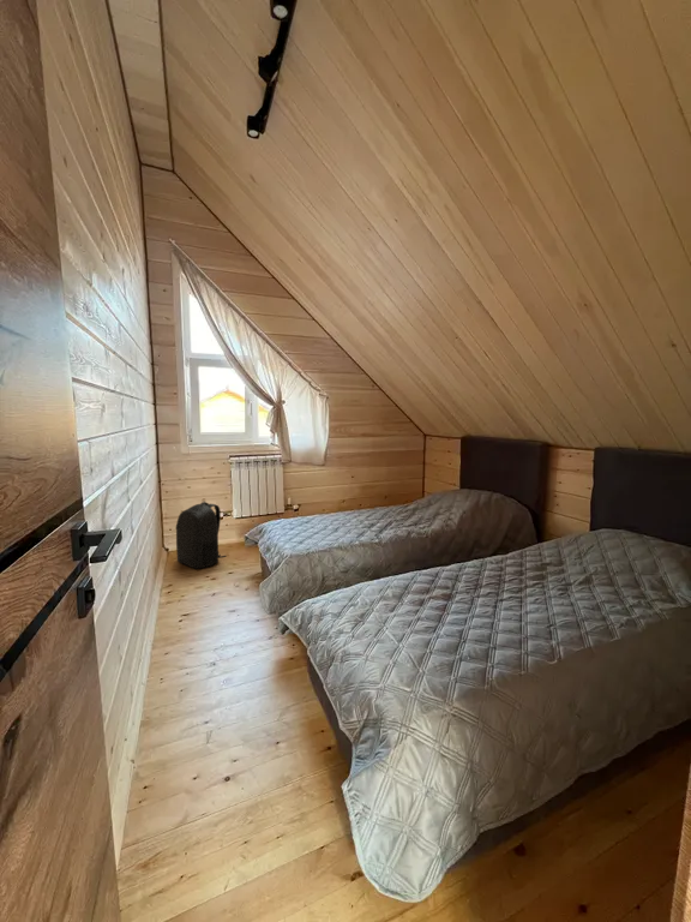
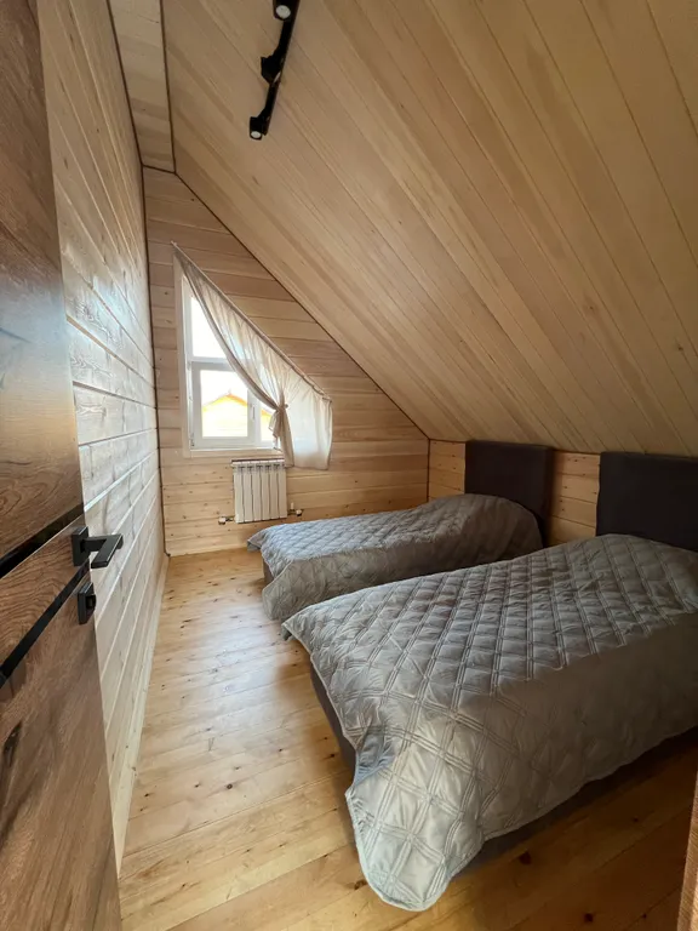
- backpack (202, 531)
